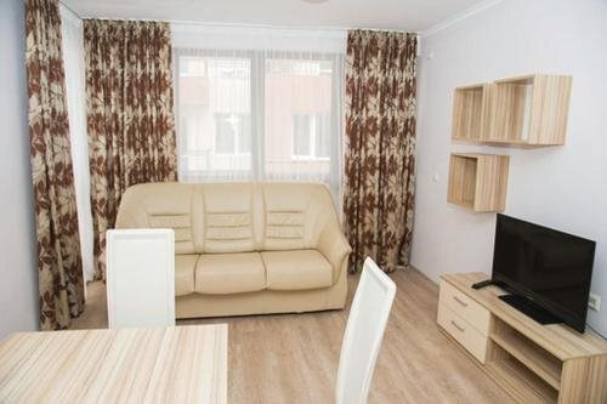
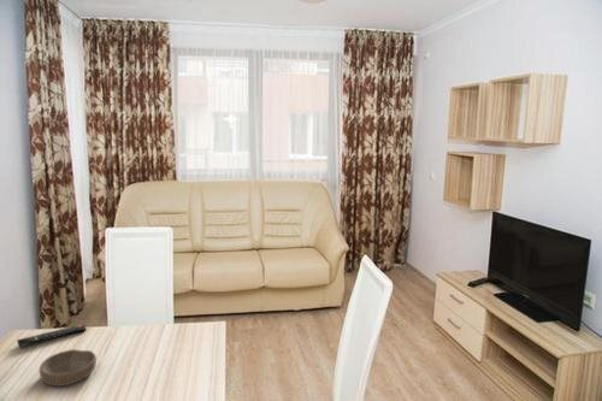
+ bowl (69, 367)
+ remote control (53, 335)
